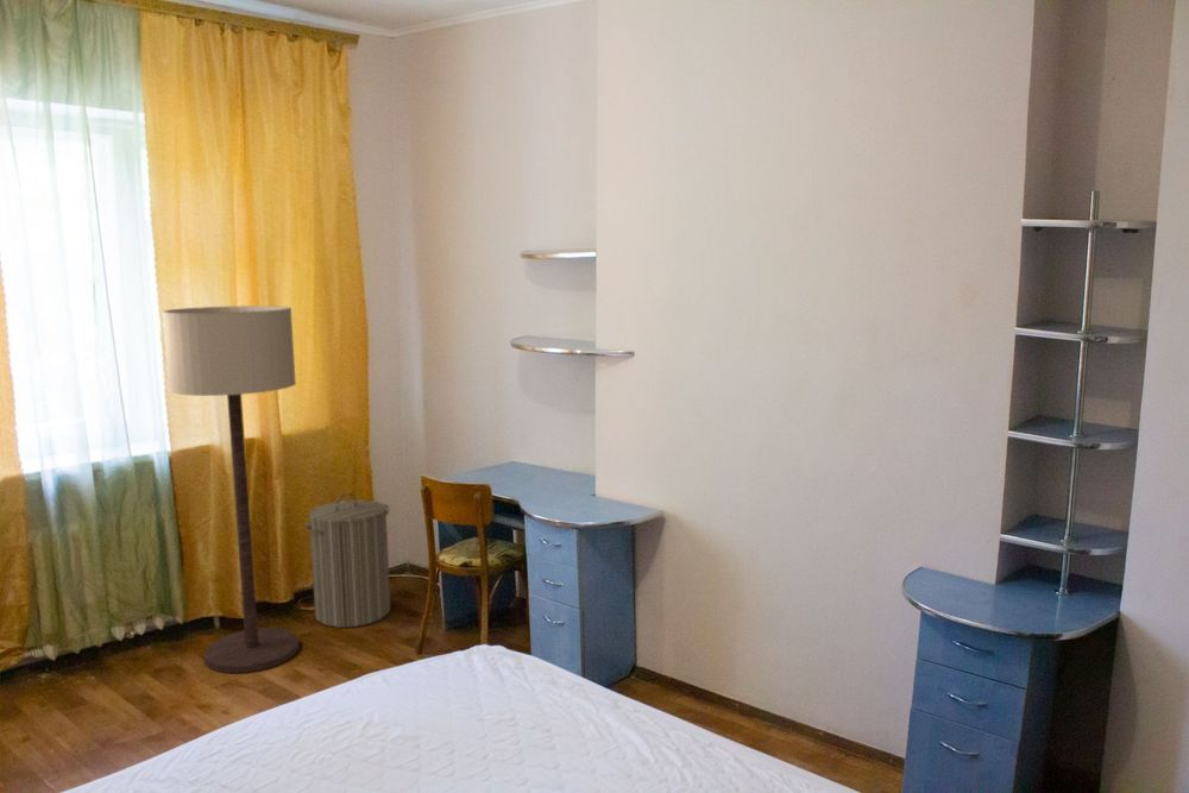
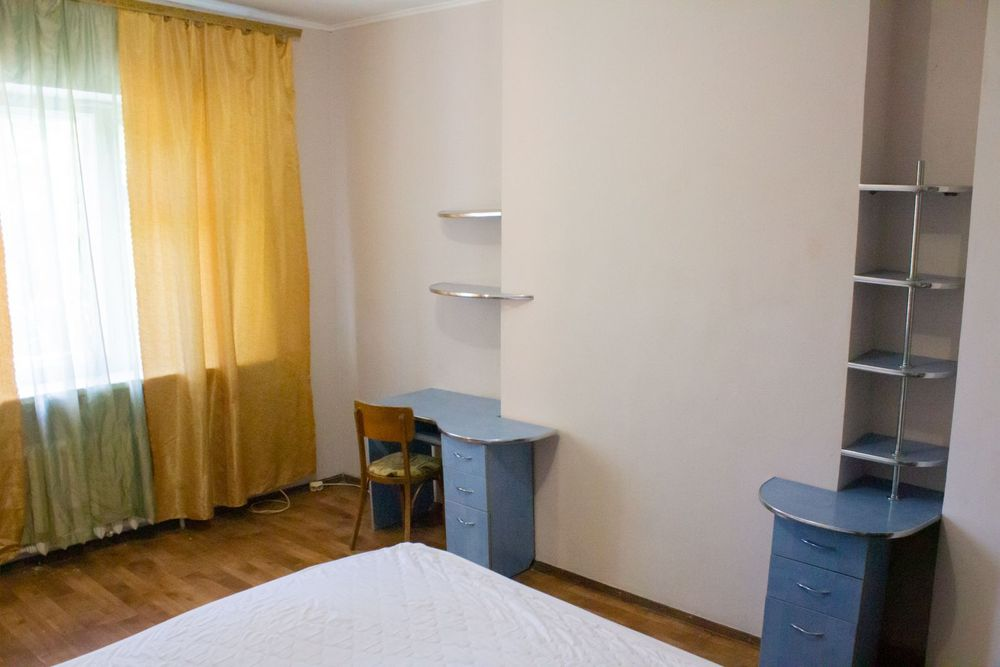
- floor lamp (240, 486)
- laundry hamper (350, 553)
